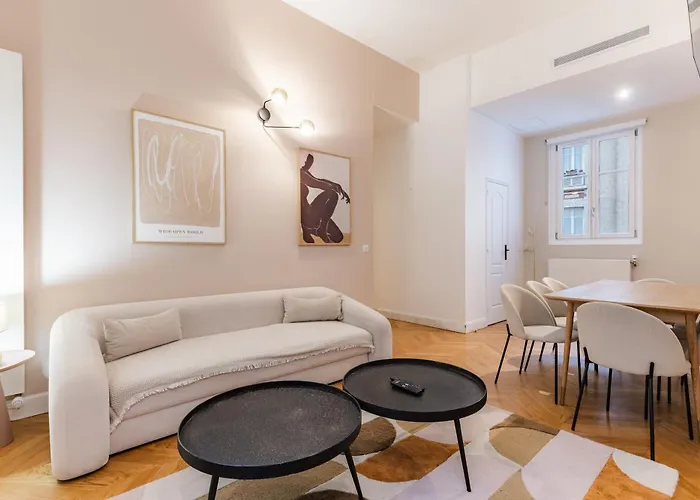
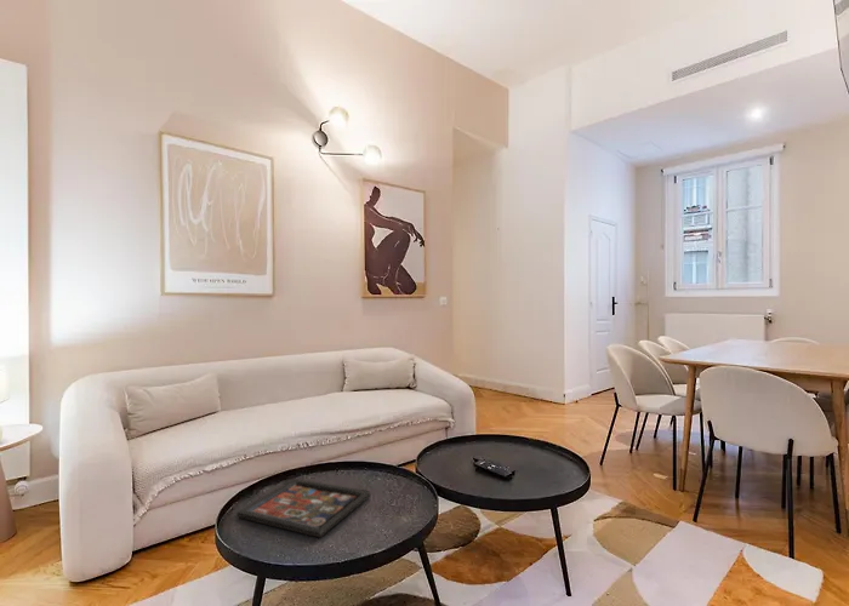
+ decorative tray (306, 503)
